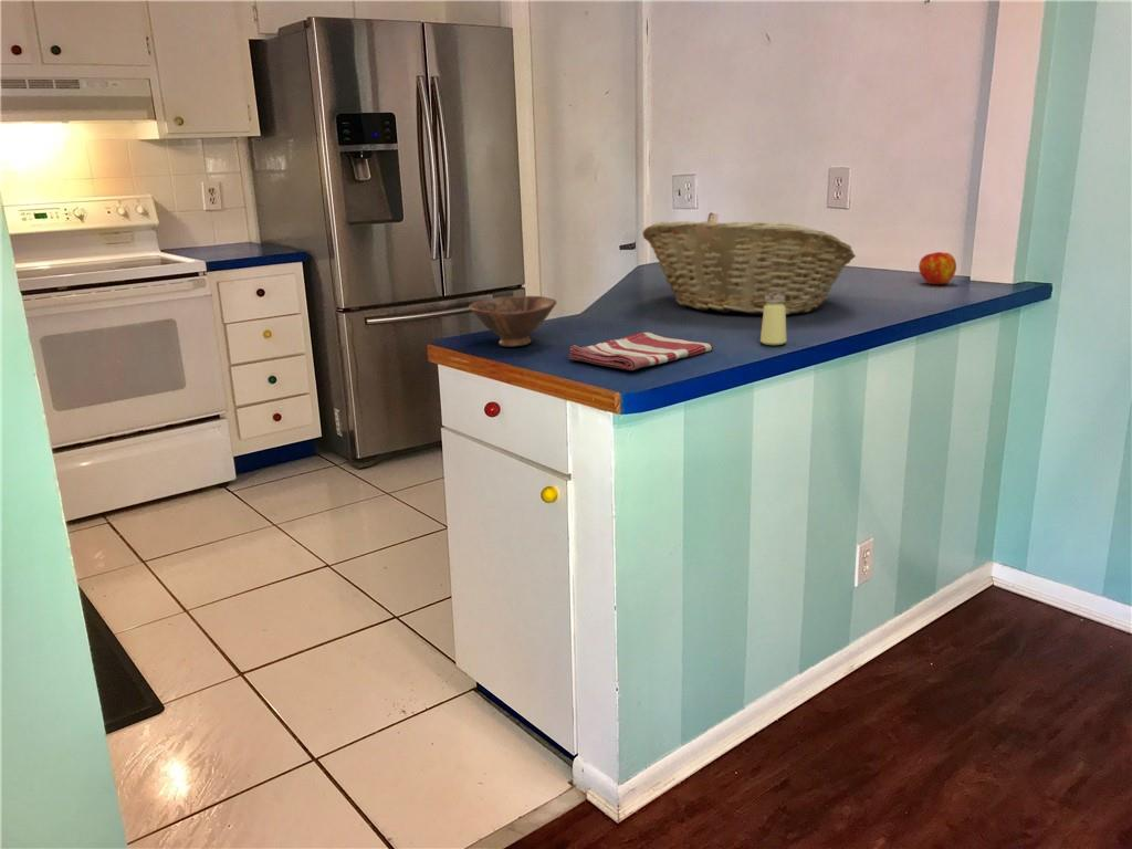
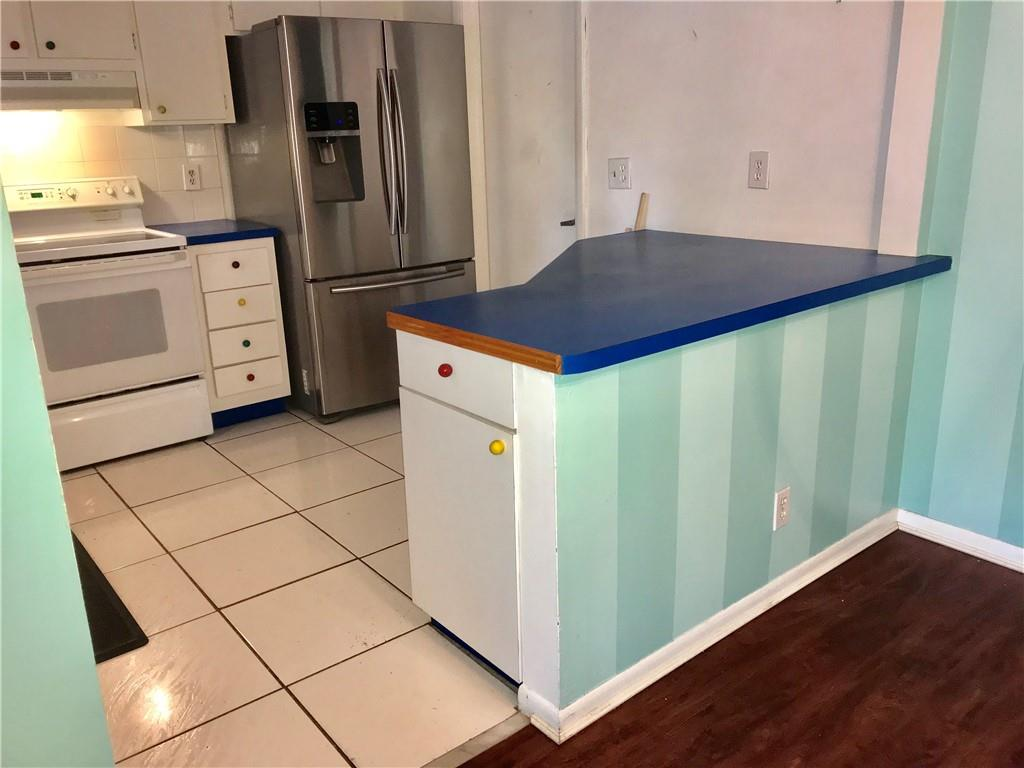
- apple (936, 268)
- fruit basket (744, 262)
- dish towel (641, 348)
- bowl (513, 323)
- saltshaker (774, 317)
